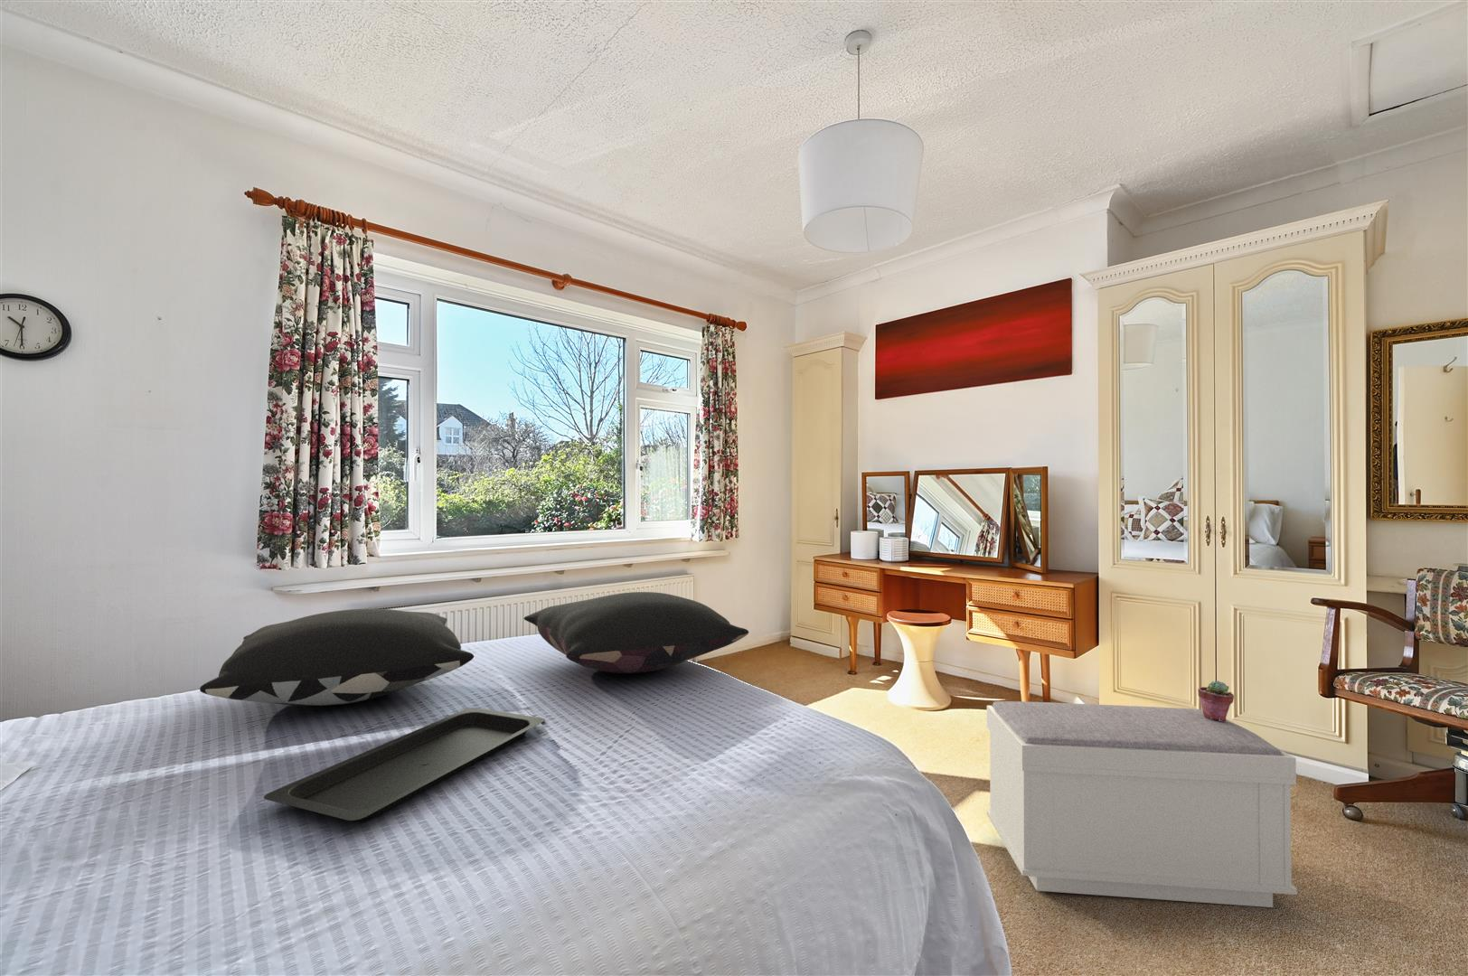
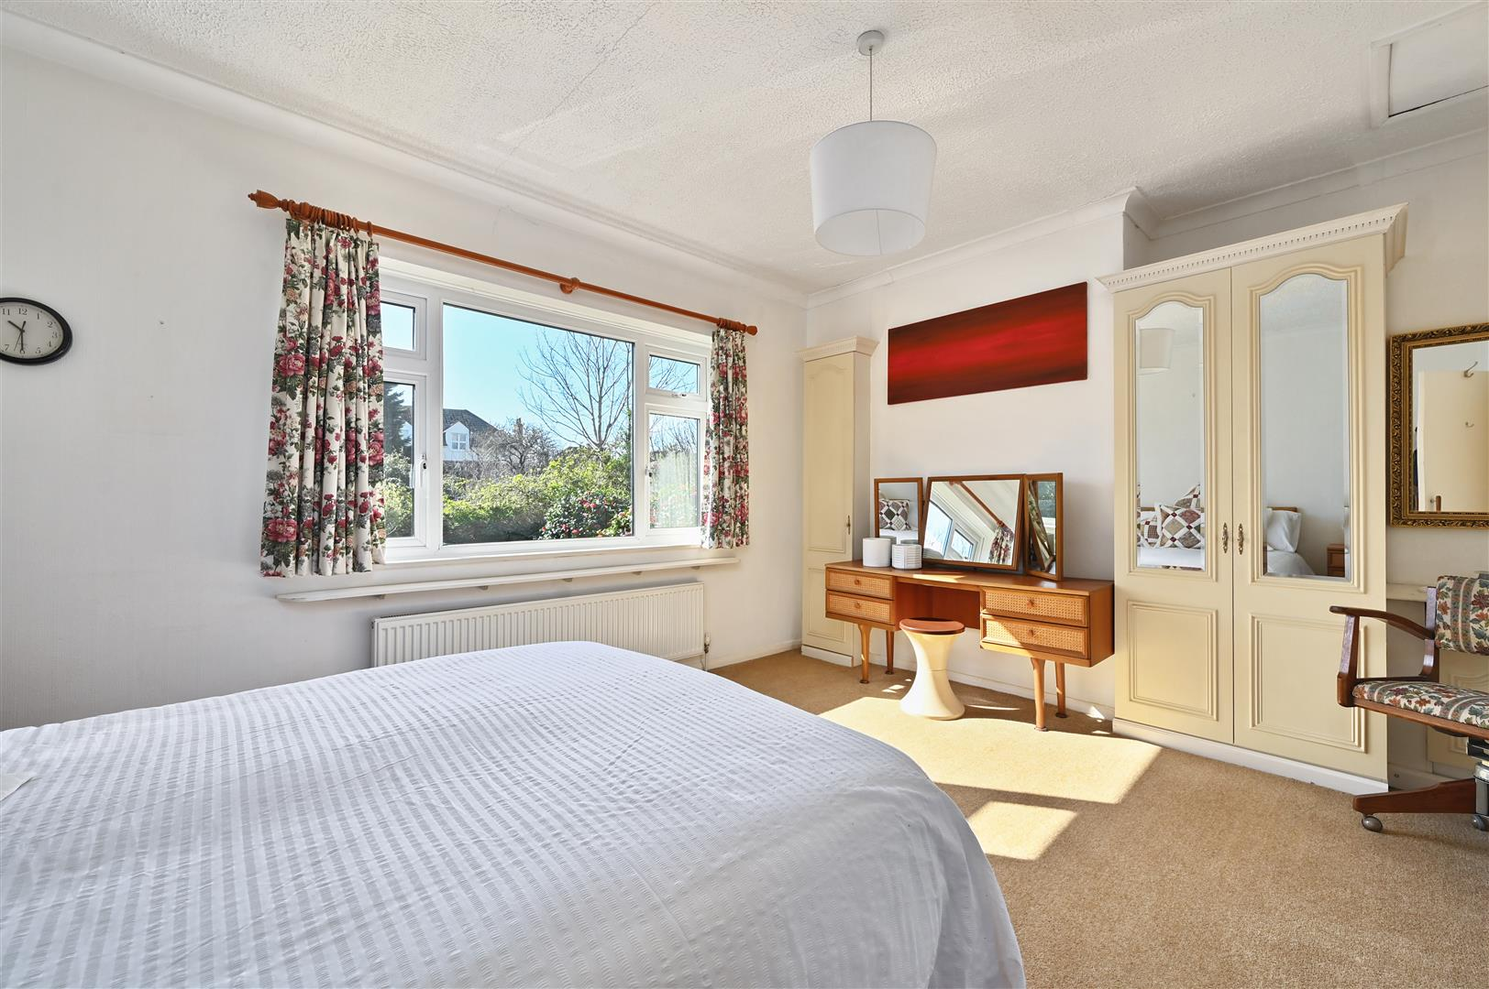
- pillow (353, 649)
- bench (1124, 792)
- pillow (631, 627)
- potted succulent (1214, 698)
- serving tray (425, 758)
